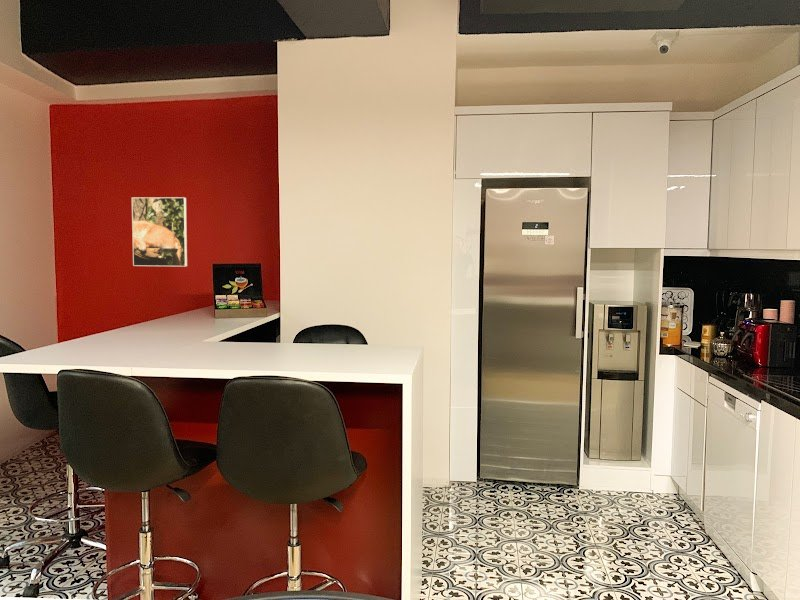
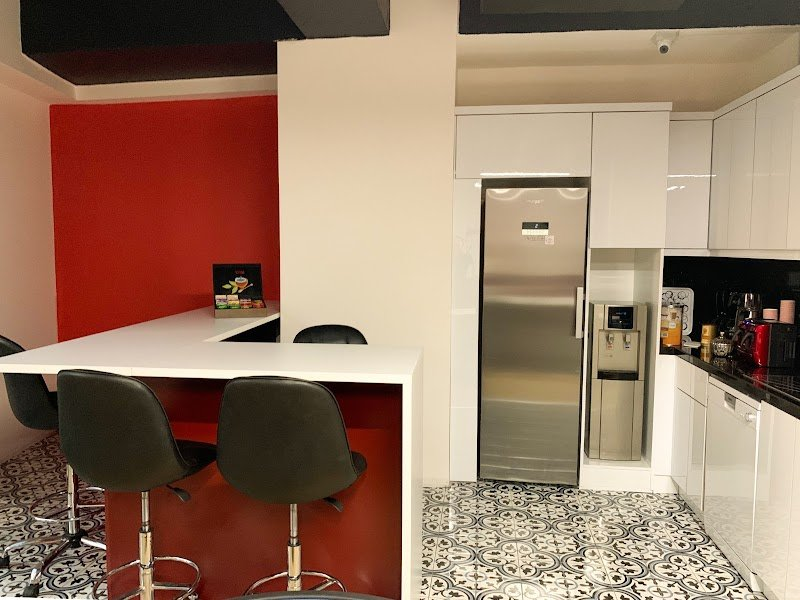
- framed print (159, 232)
